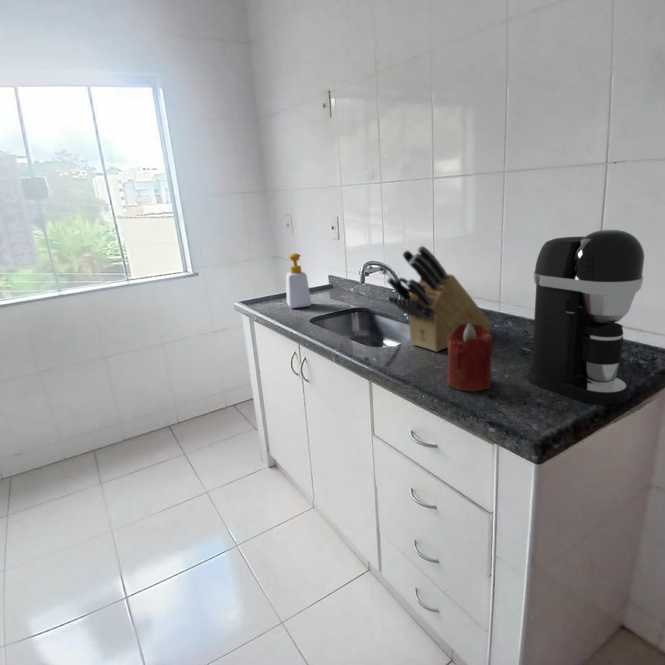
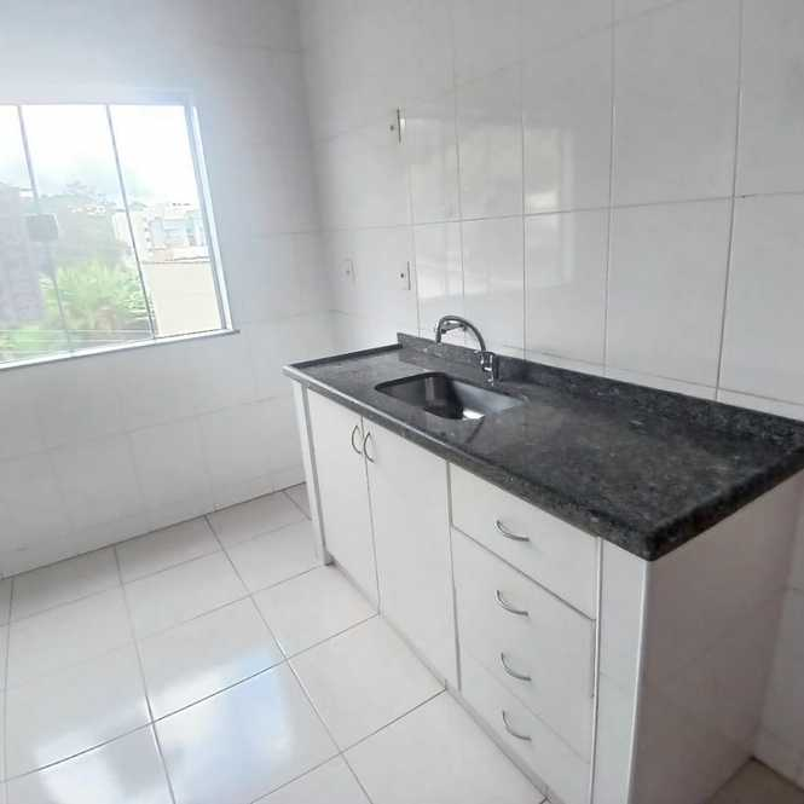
- knife block (441, 293)
- coffee maker (581, 311)
- candle (469, 353)
- soap bottle (295, 279)
